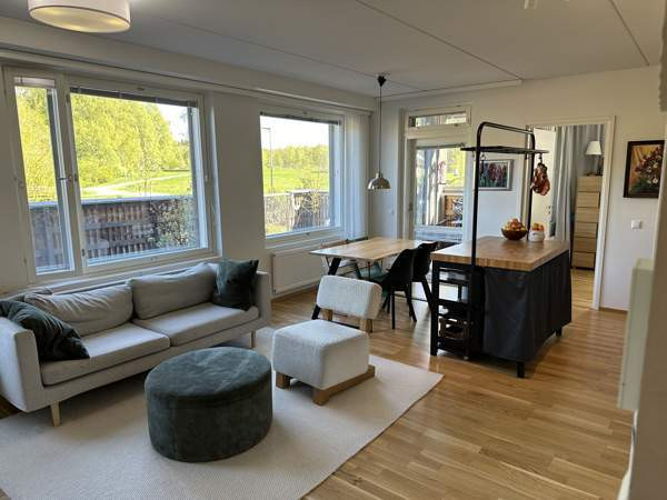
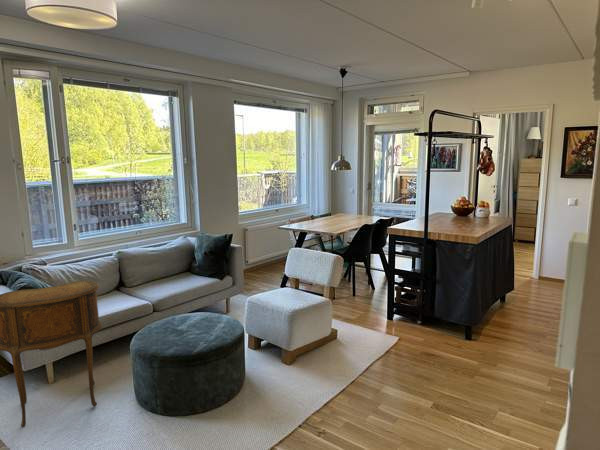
+ side table (54, 347)
